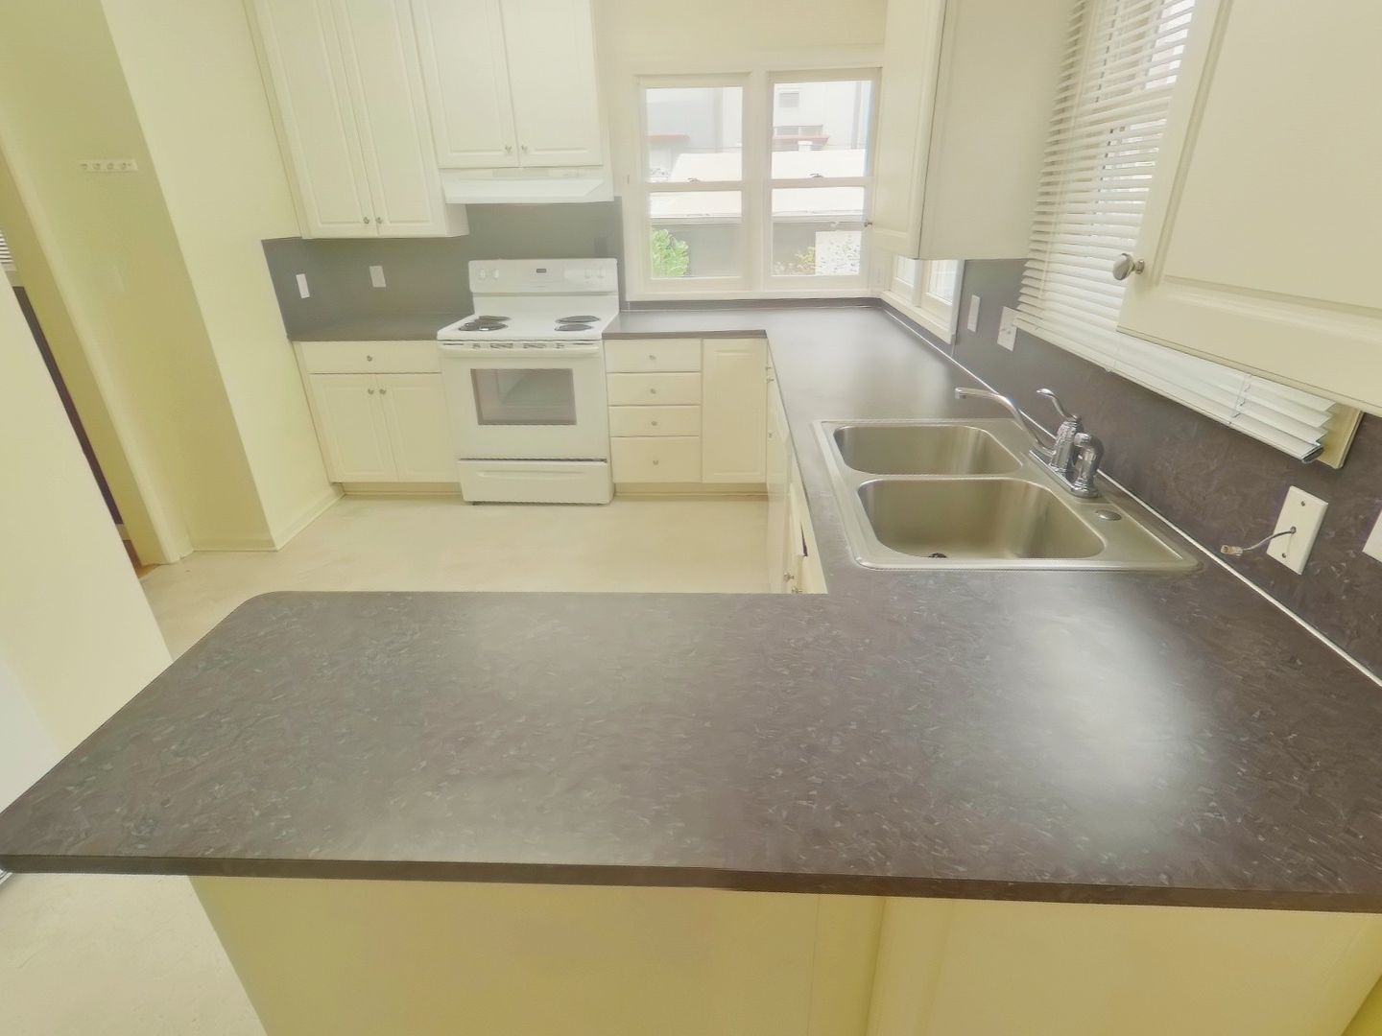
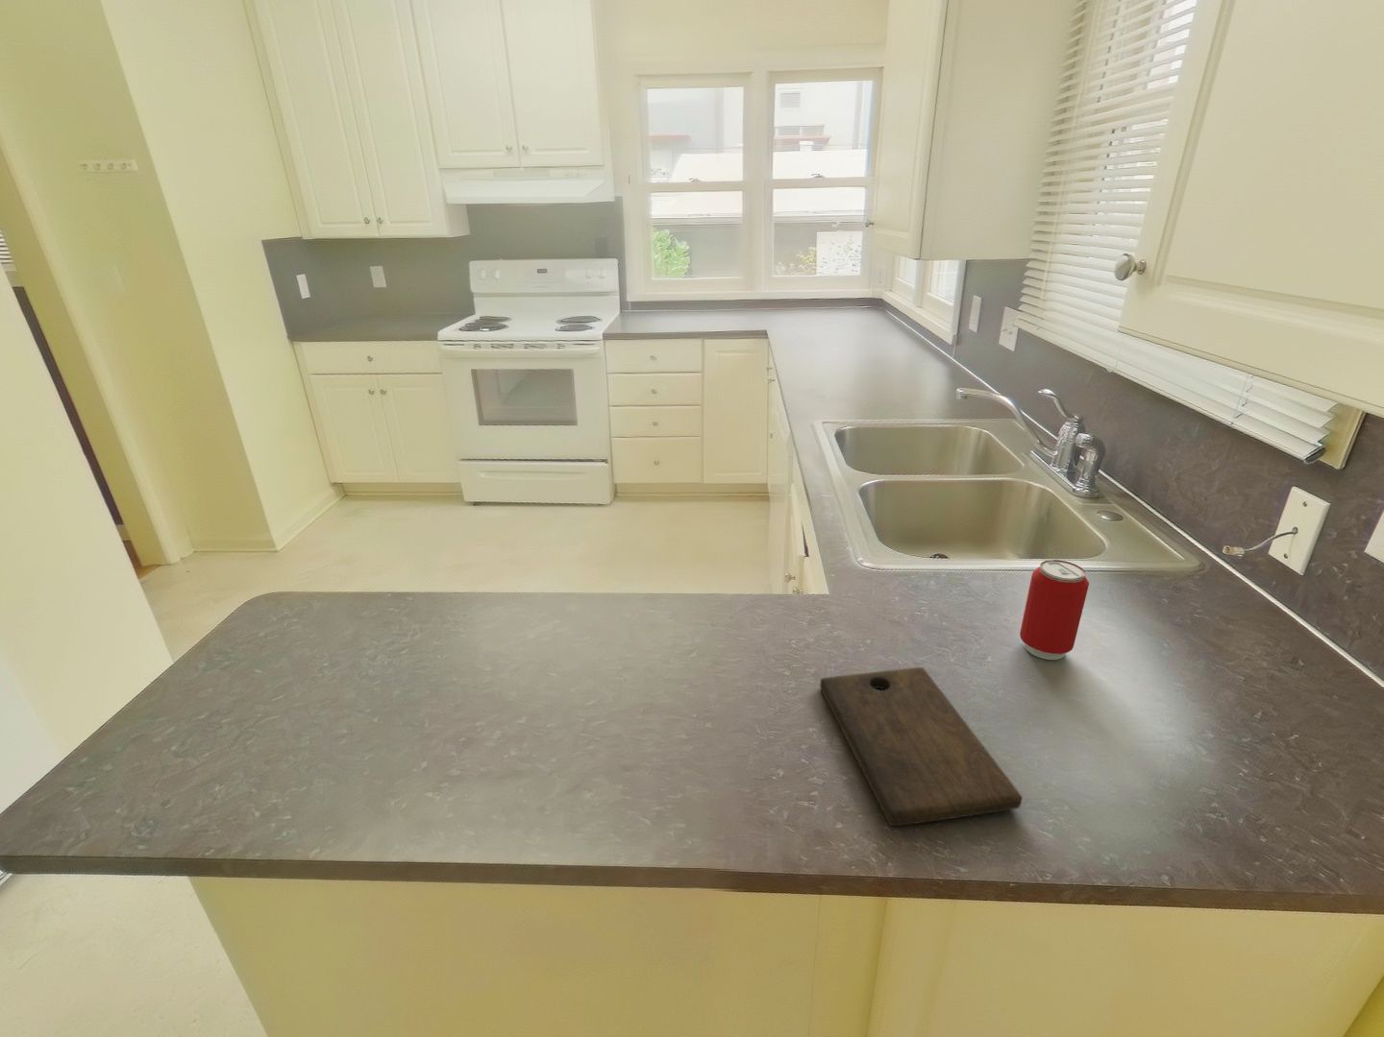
+ beverage can (1053, 610)
+ cutting board (908, 735)
